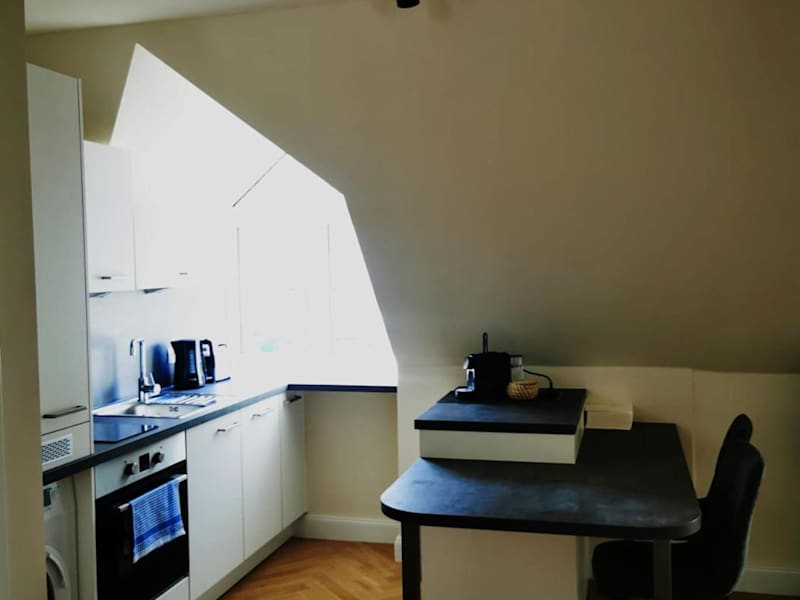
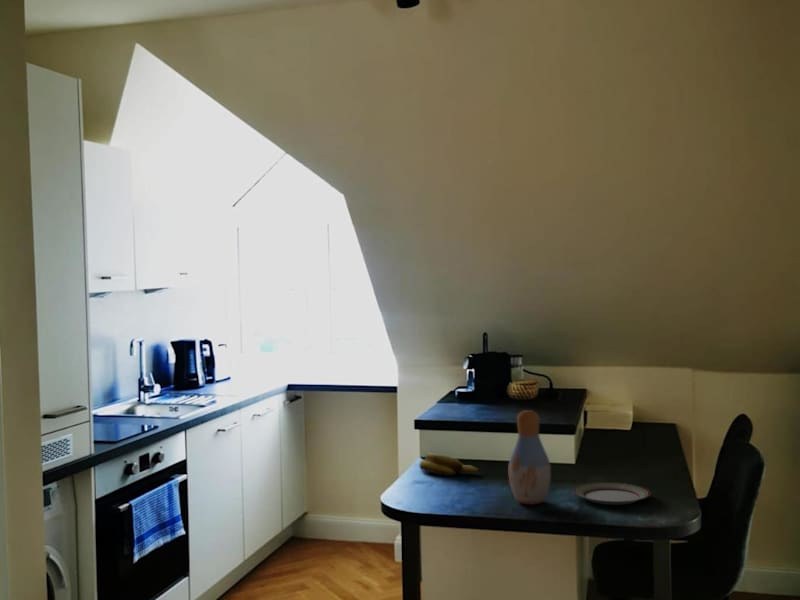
+ banana (447, 461)
+ vase (529, 456)
+ plate (611, 494)
